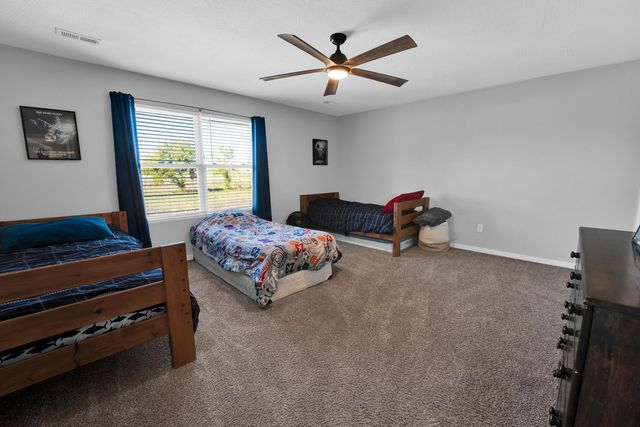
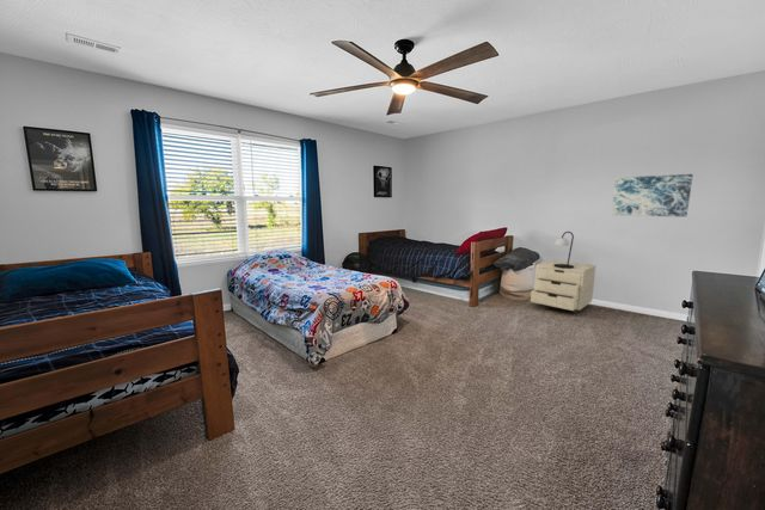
+ table lamp (564, 245)
+ nightstand (562, 285)
+ wall art (649, 196)
